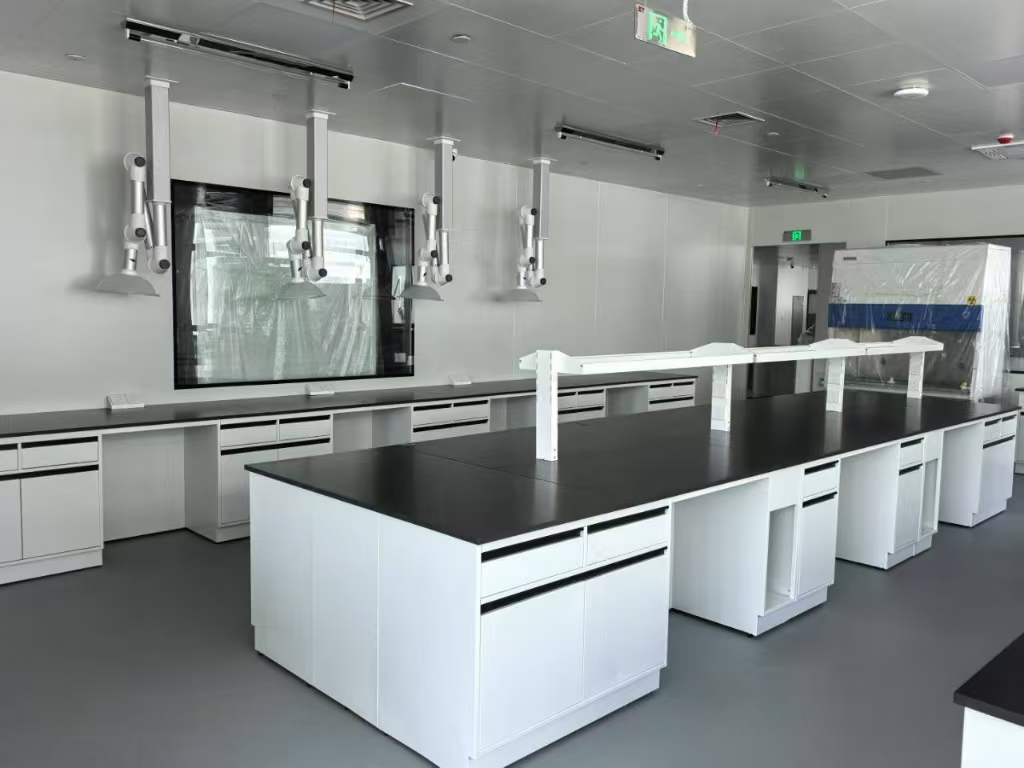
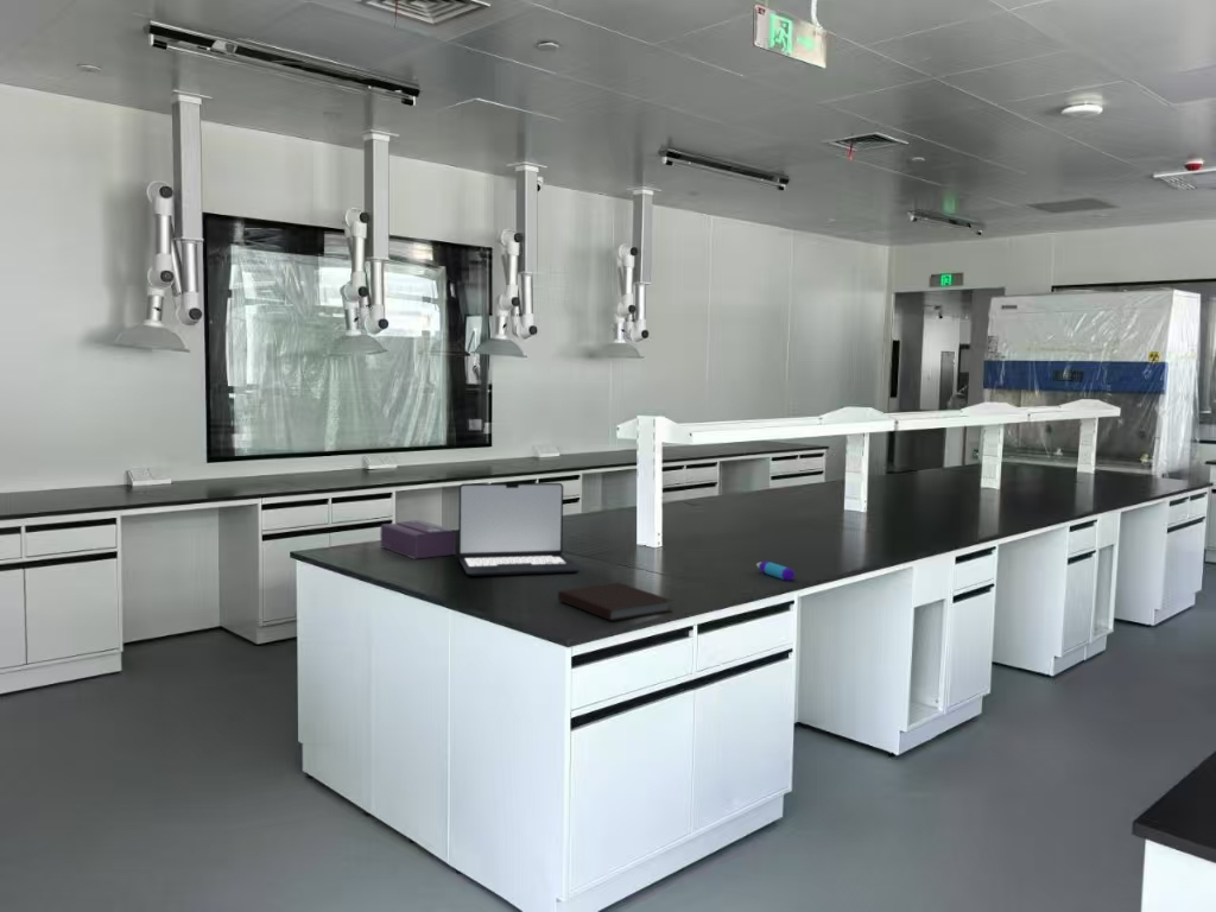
+ laptop (517, 527)
+ notebook (614, 600)
+ marker pen (773, 569)
+ tissue box (417, 538)
